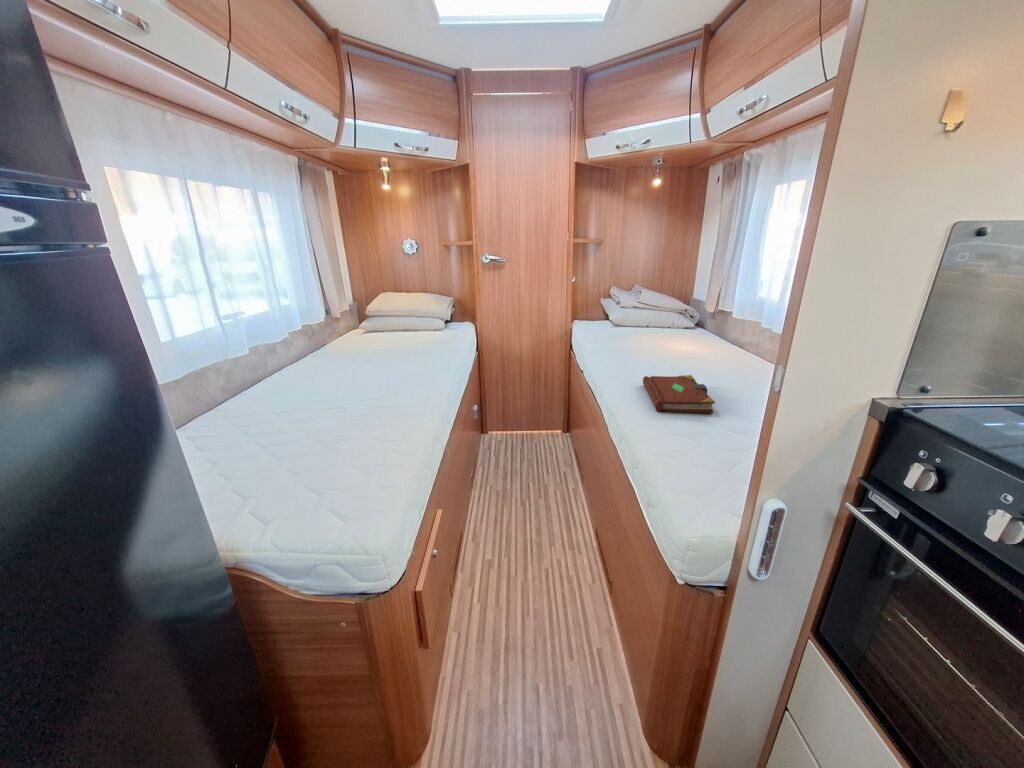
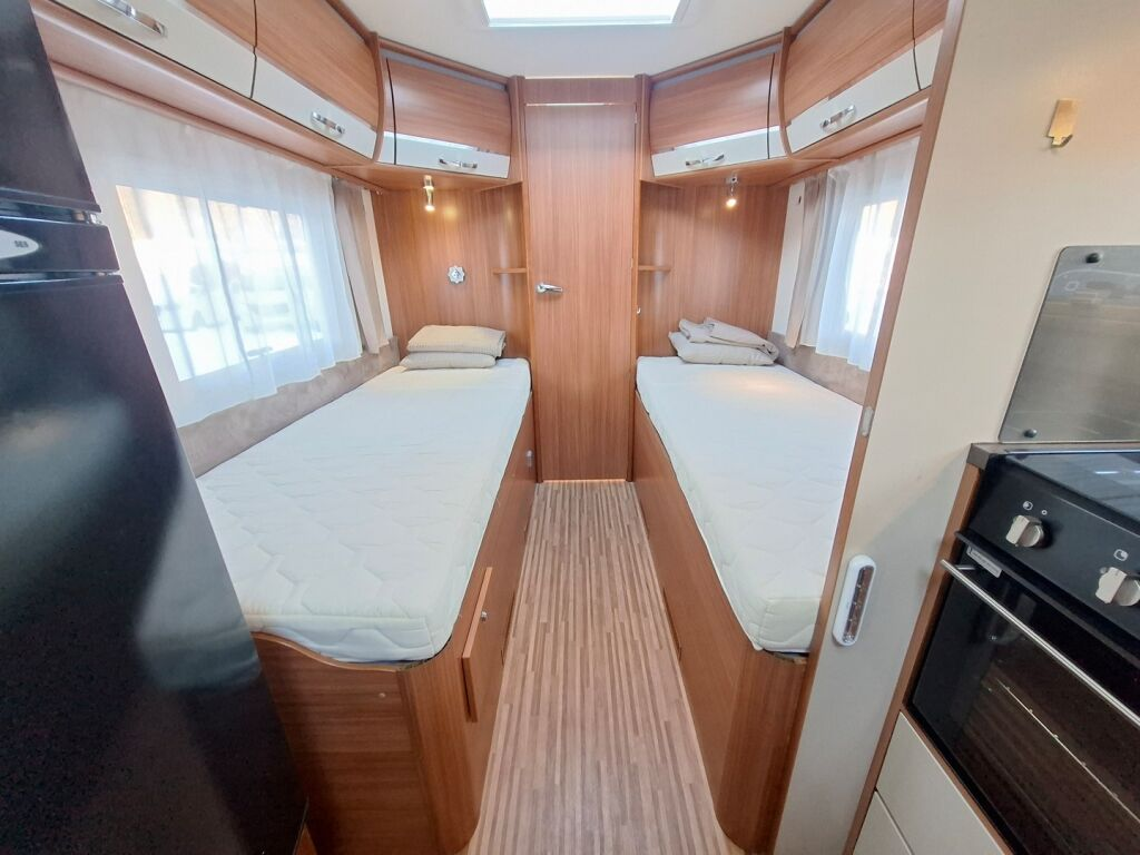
- book (675, 391)
